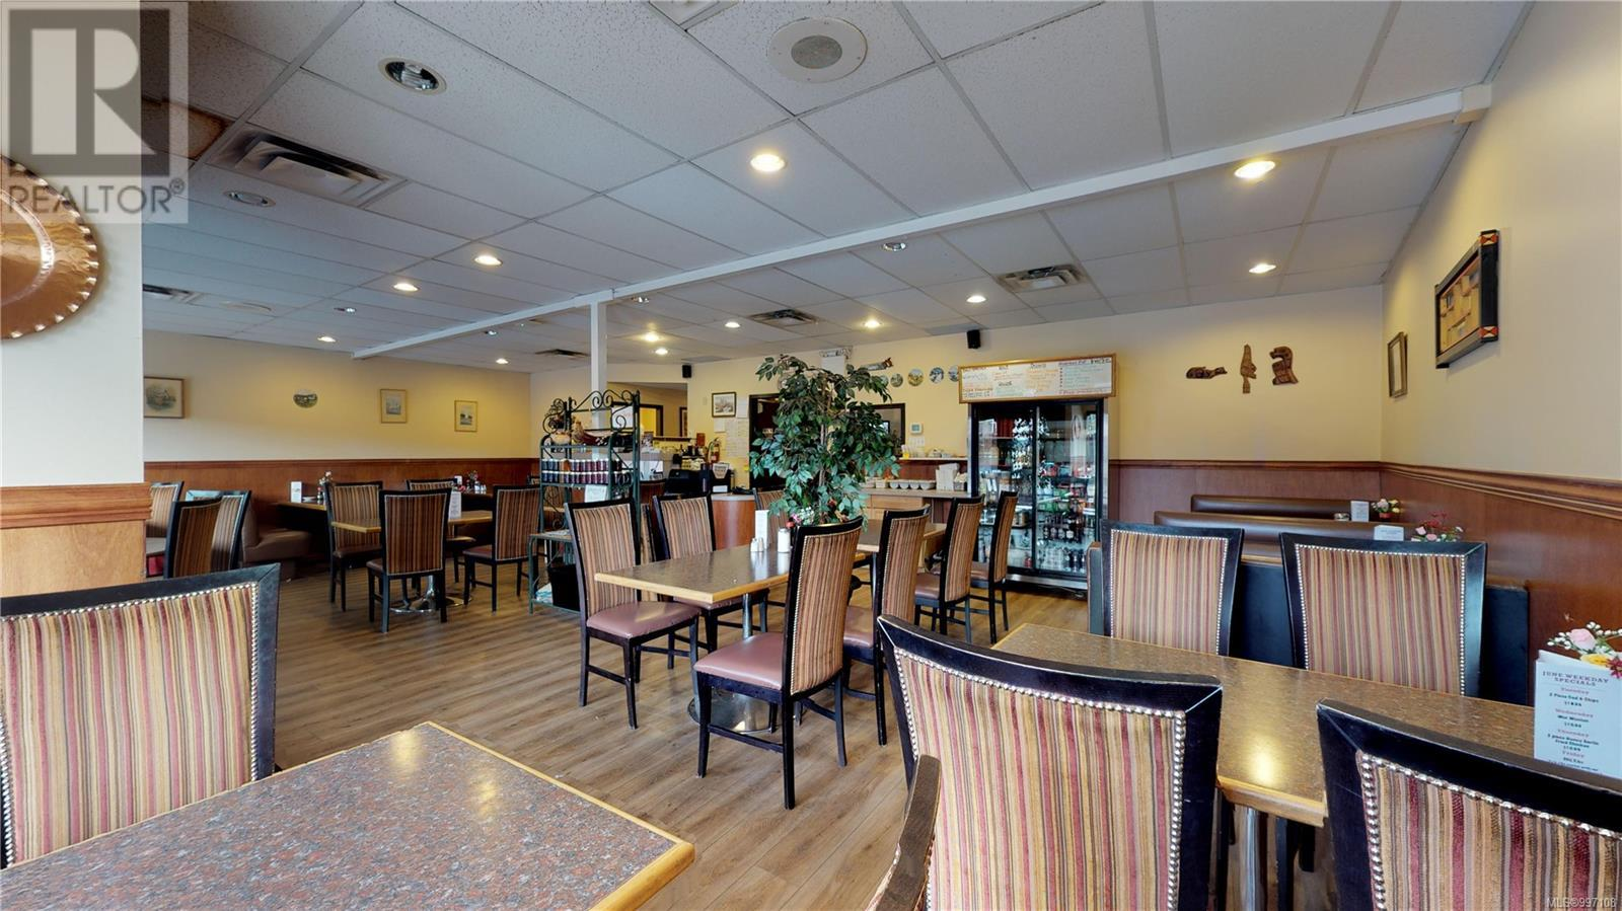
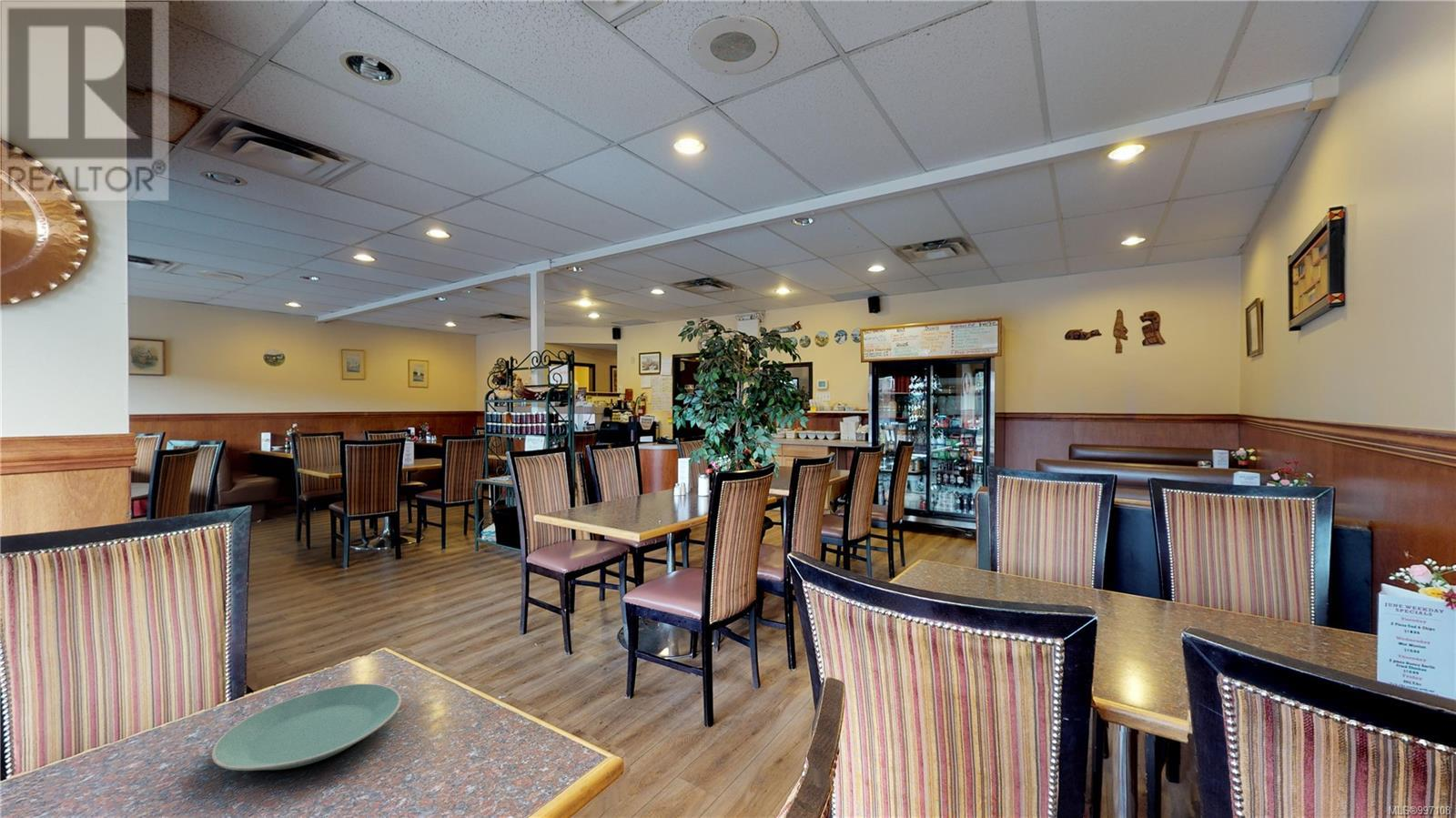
+ plate (314, 729)
